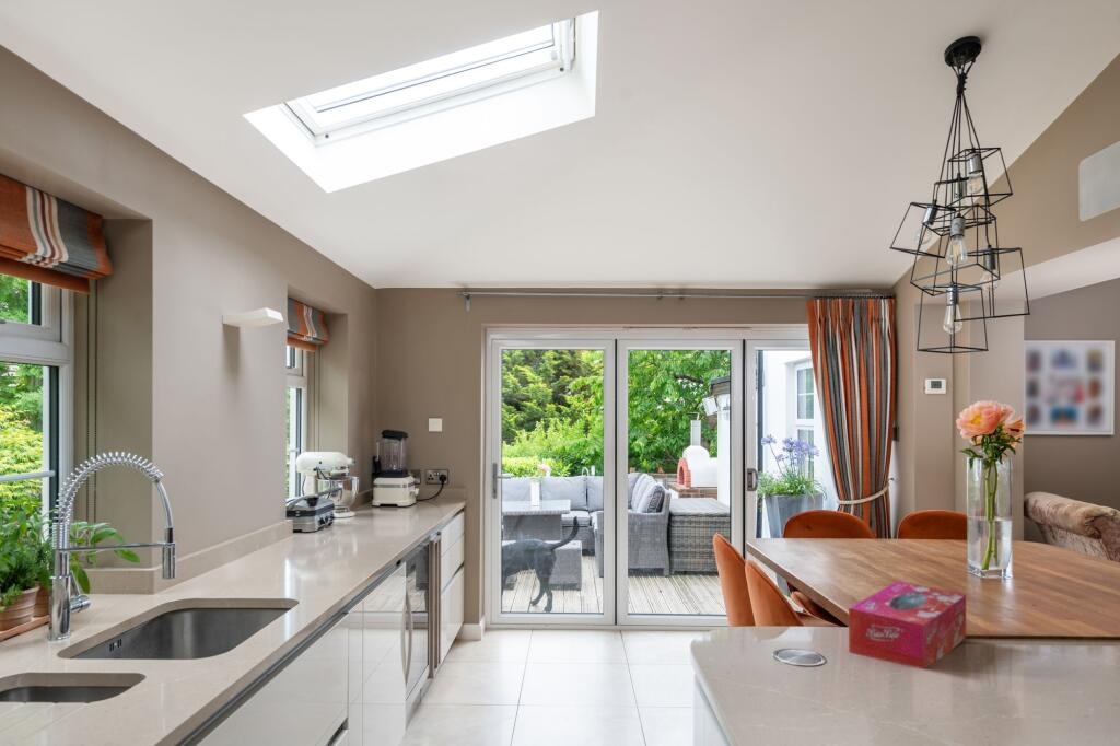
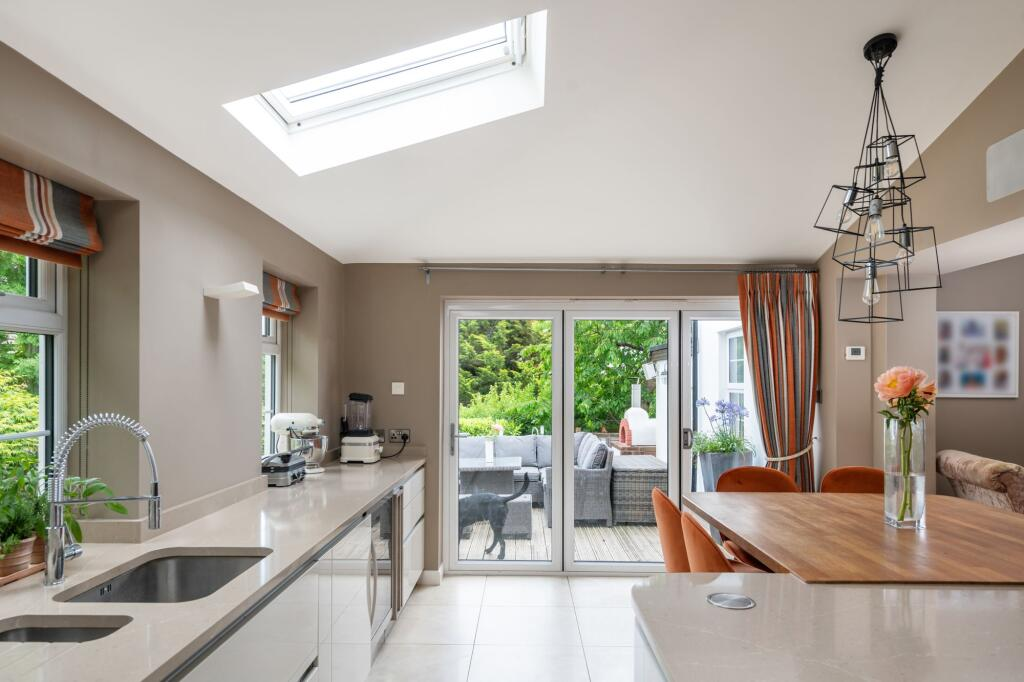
- tissue box (909, 622)
